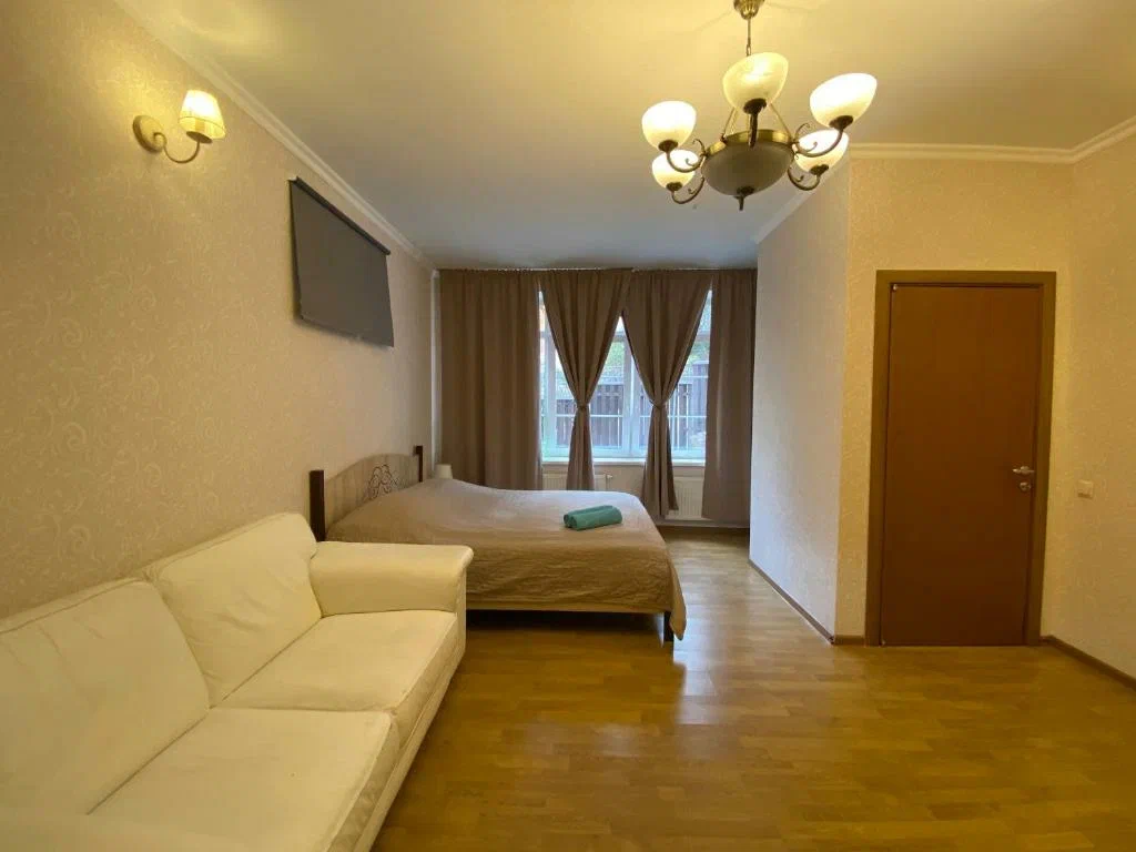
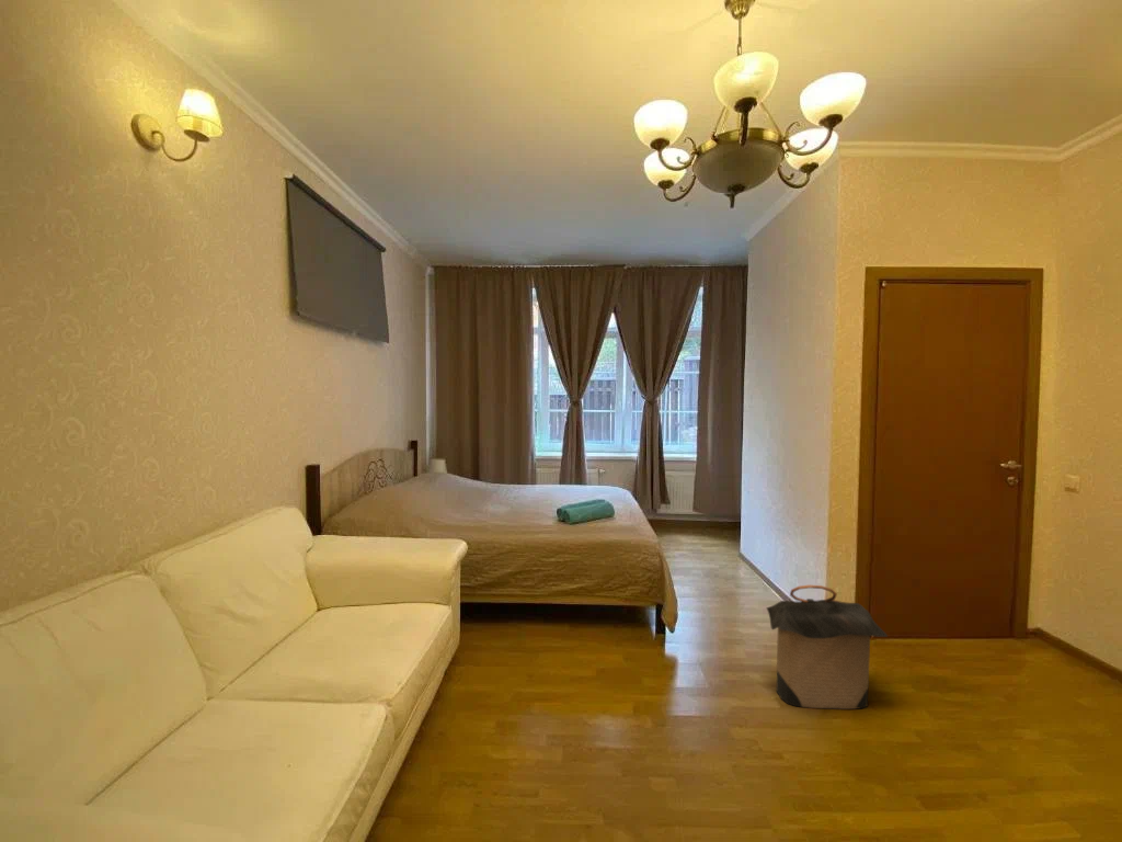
+ laundry hamper (823, 637)
